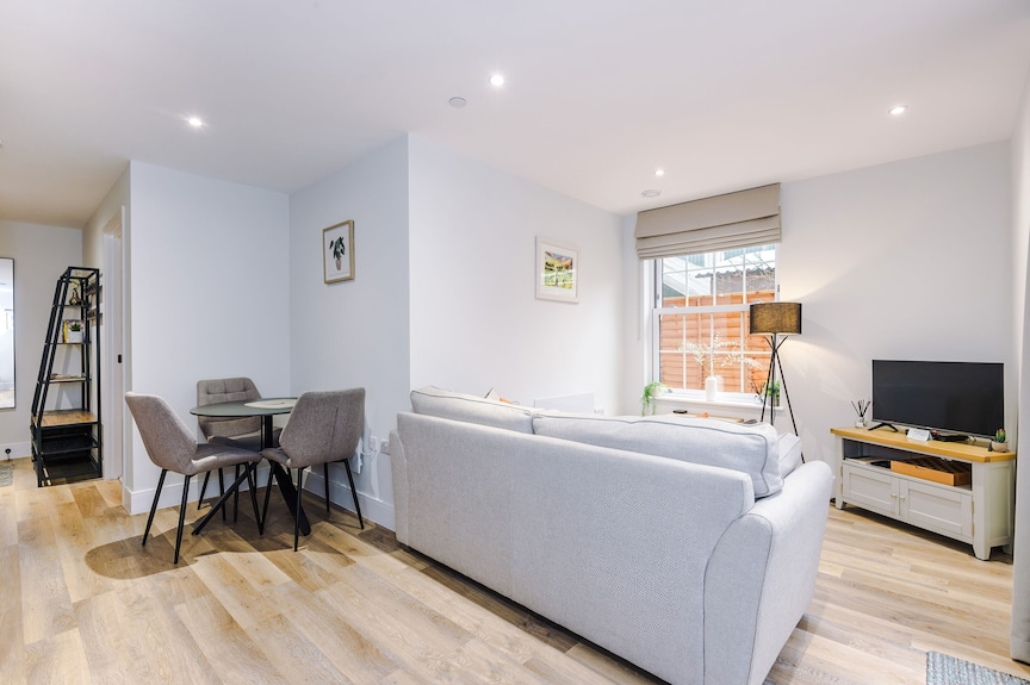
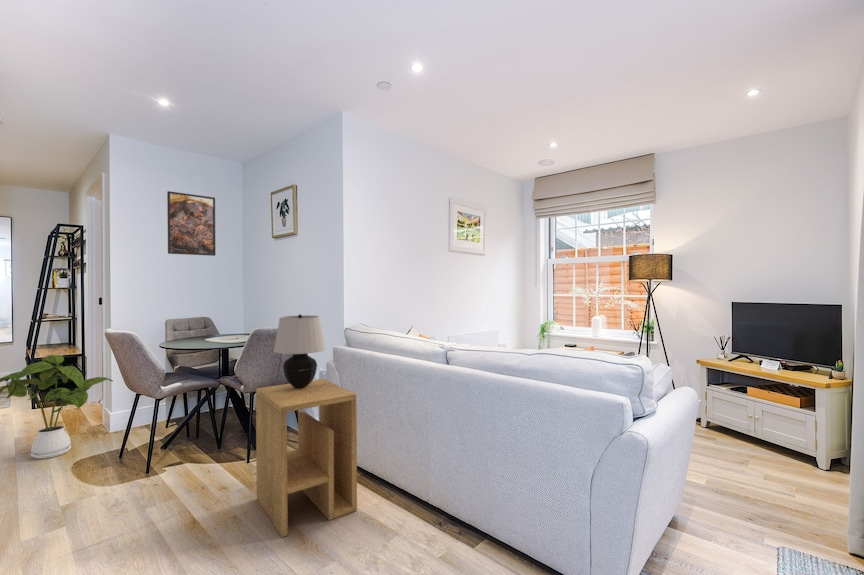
+ house plant (58, 408)
+ side table (305, 447)
+ table lamp (299, 350)
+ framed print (192, 224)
